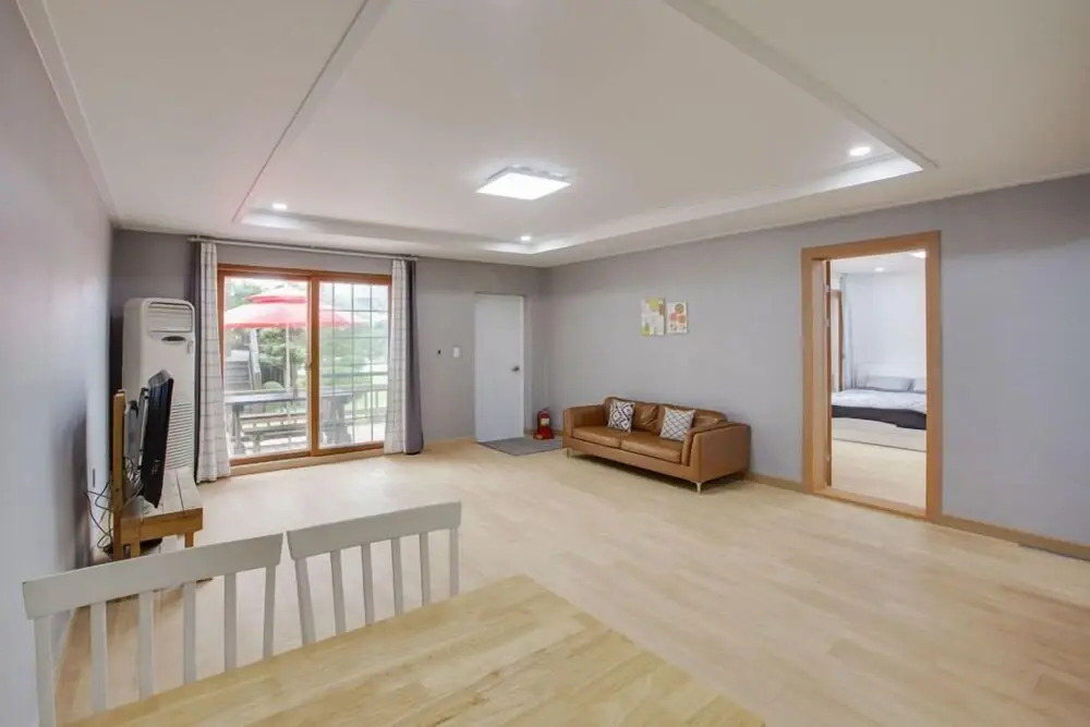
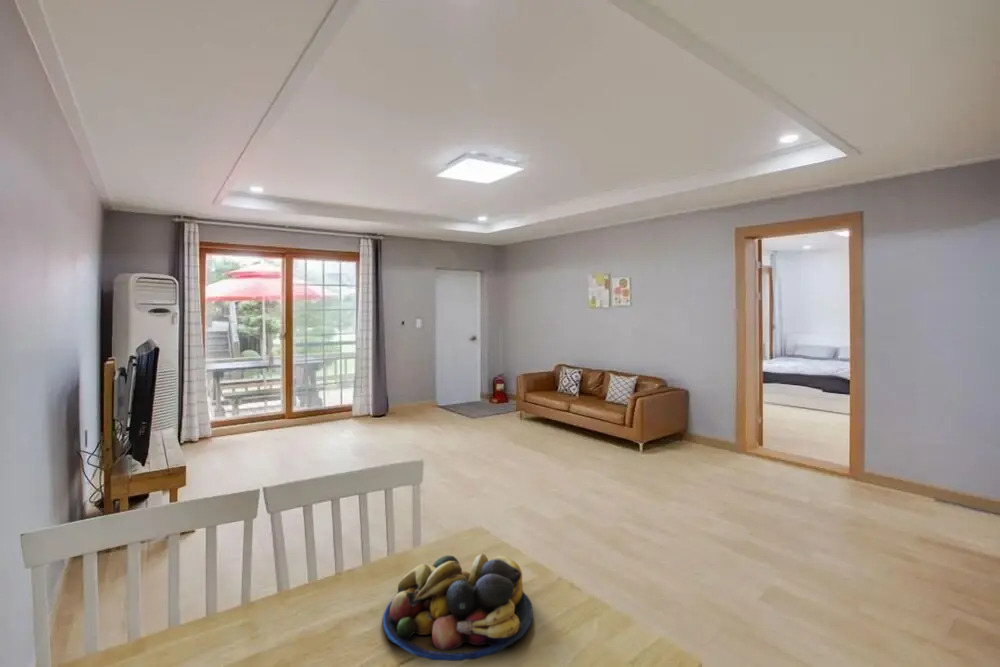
+ fruit bowl (457, 587)
